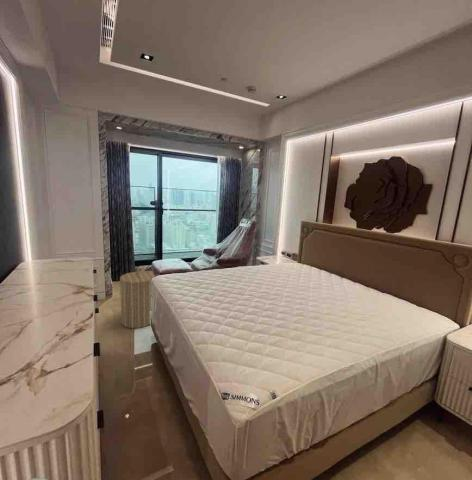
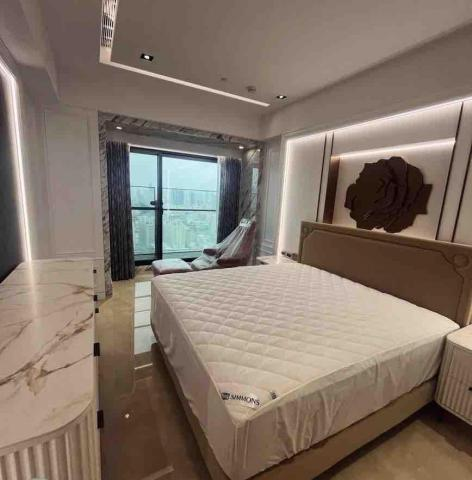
- laundry hamper (138, 295)
